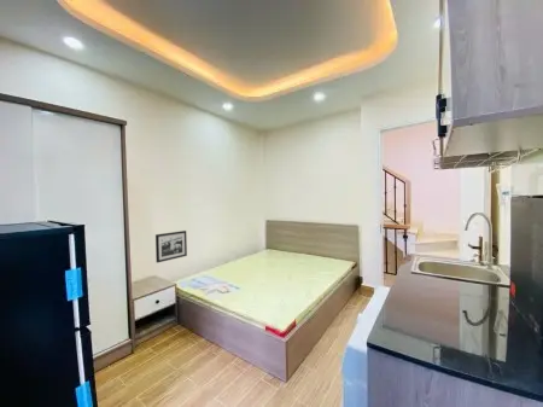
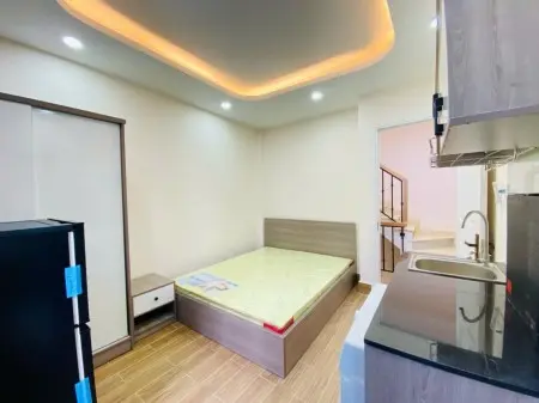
- picture frame (171, 245)
